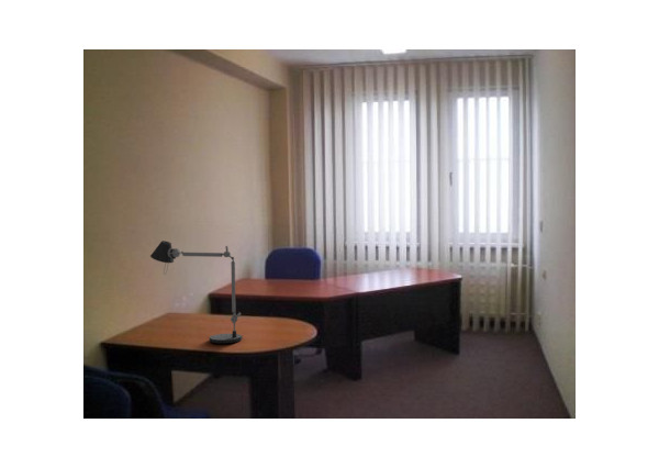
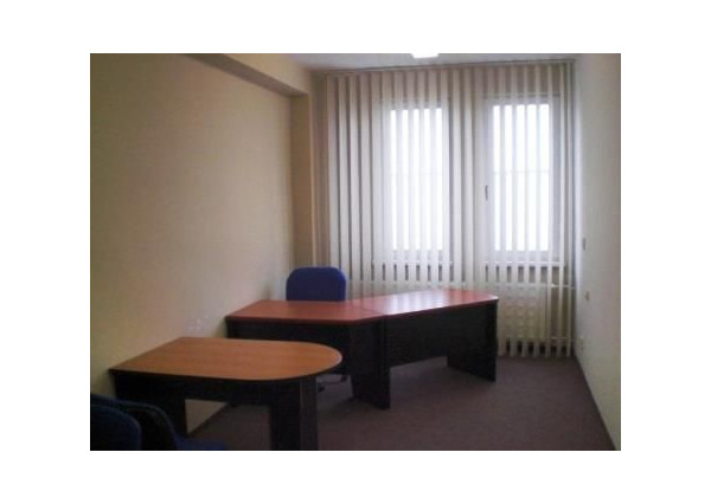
- desk lamp (166, 272)
